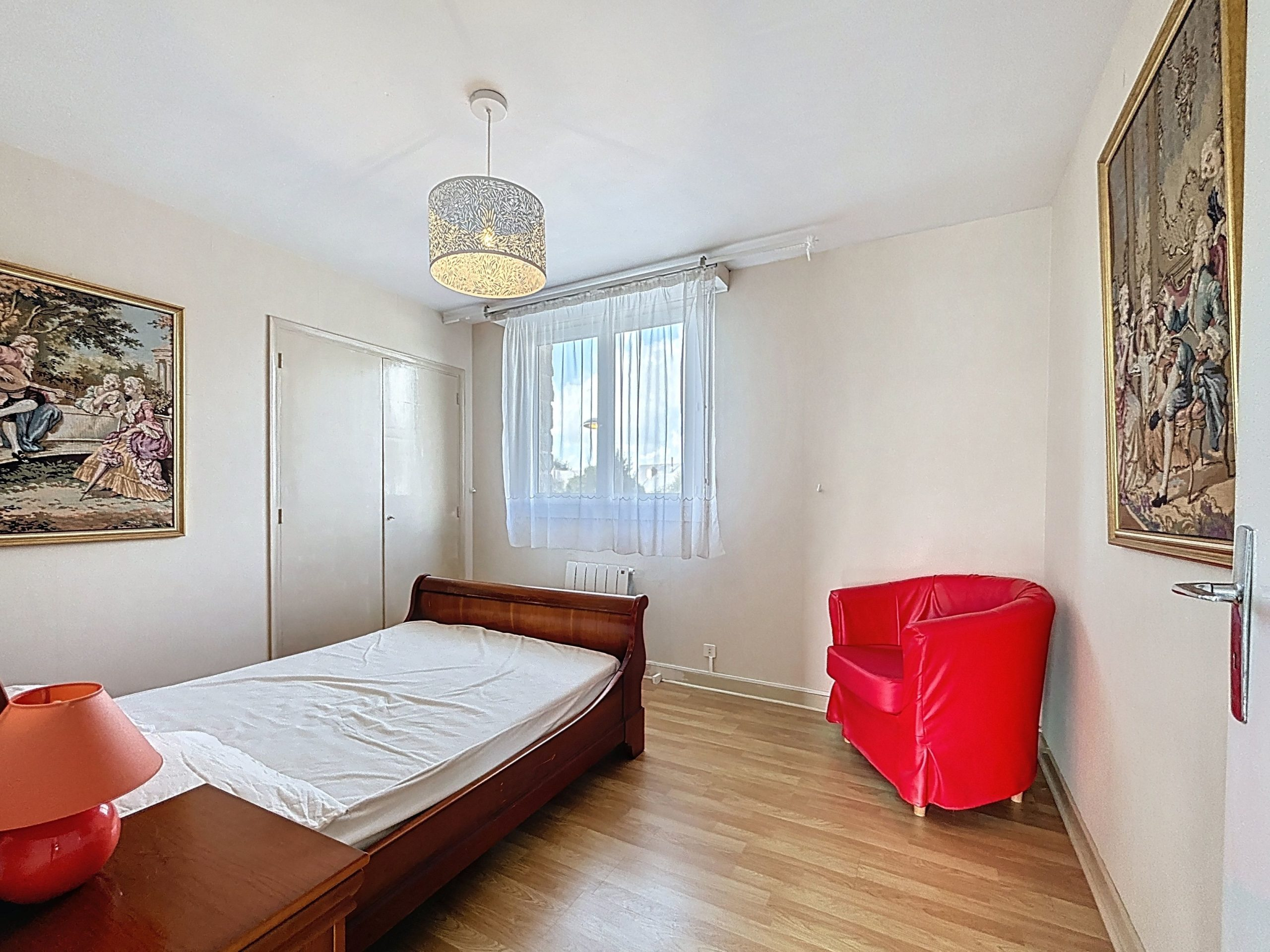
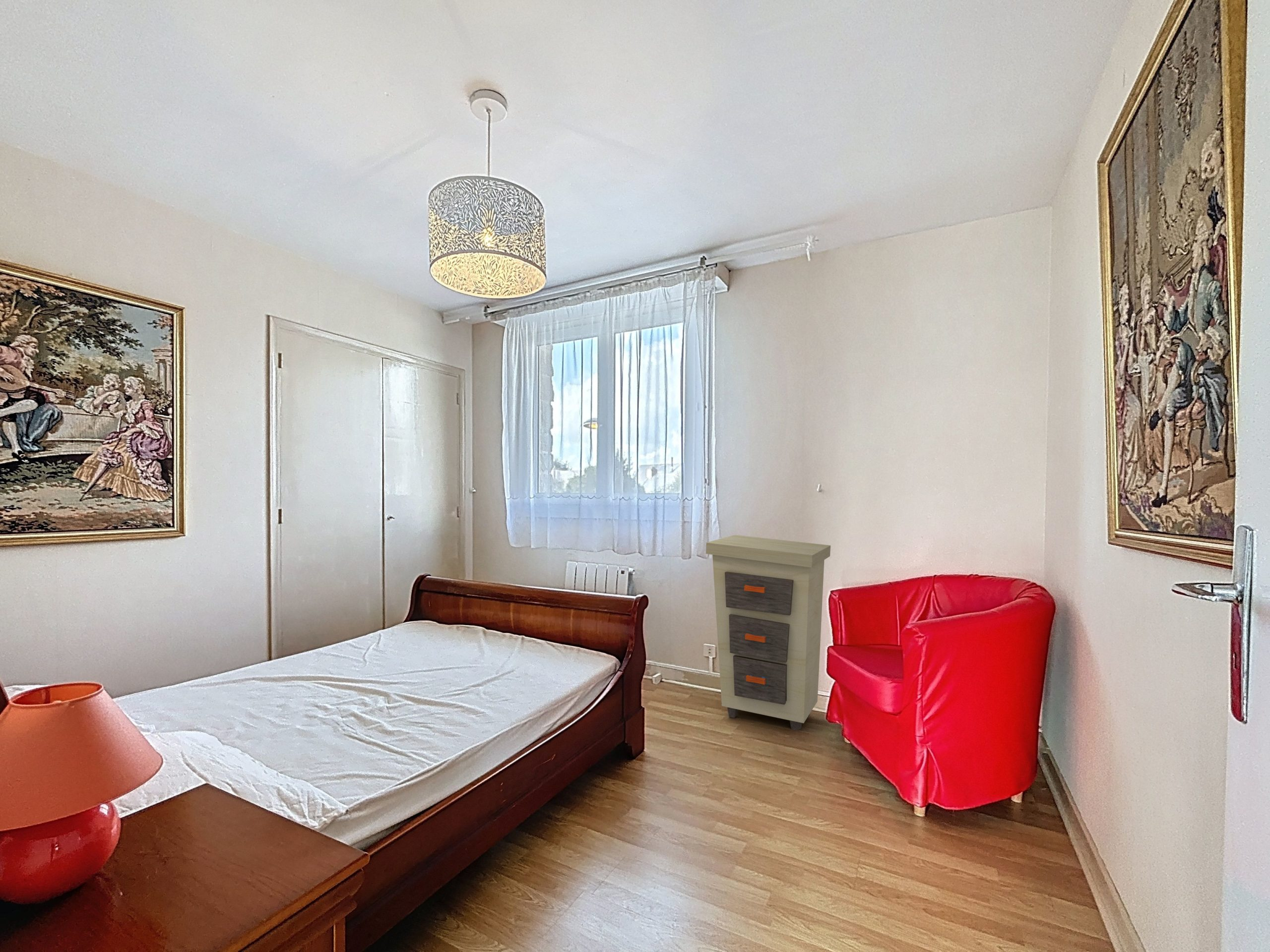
+ cabinet (768, 629)
